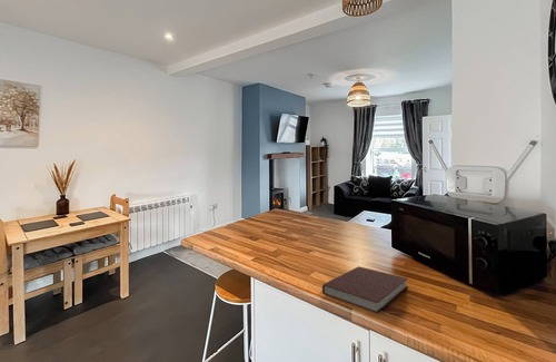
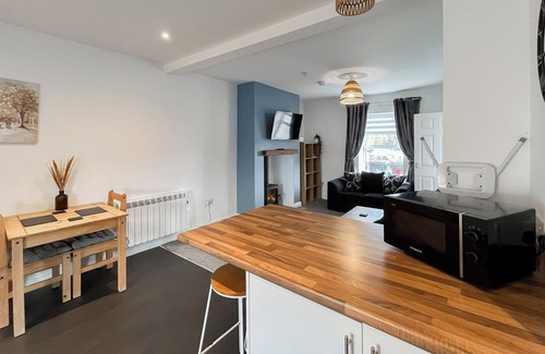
- notebook (366, 285)
